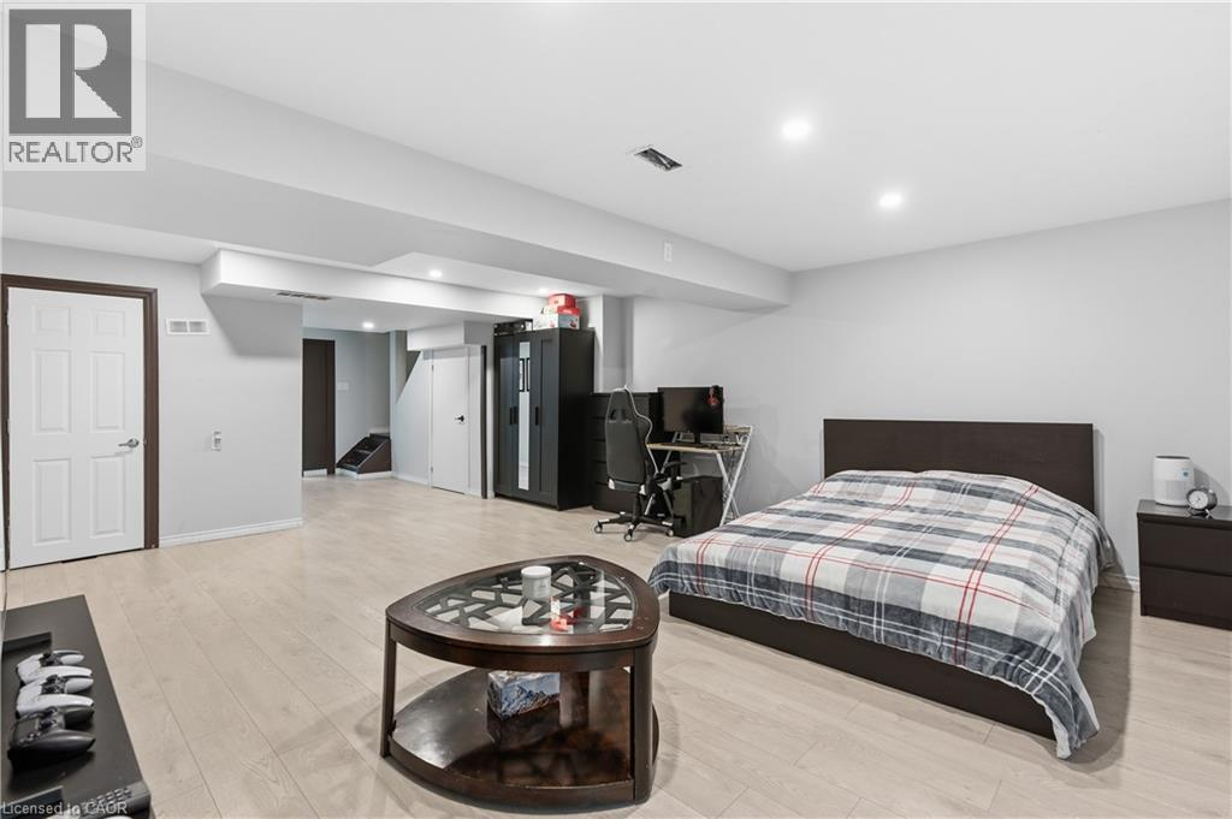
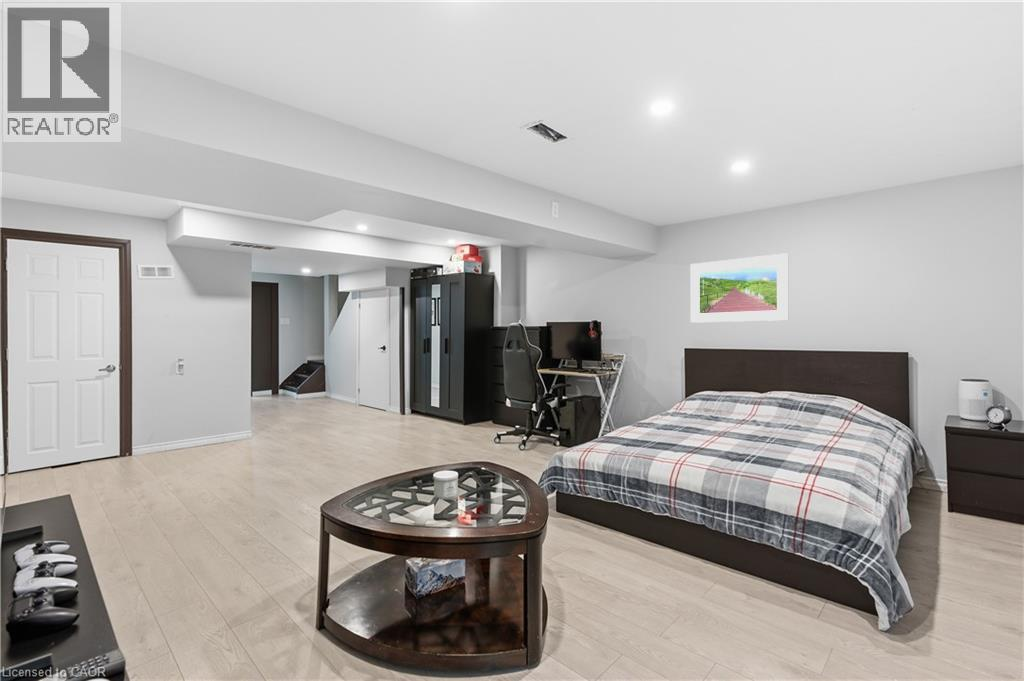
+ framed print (736, 290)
